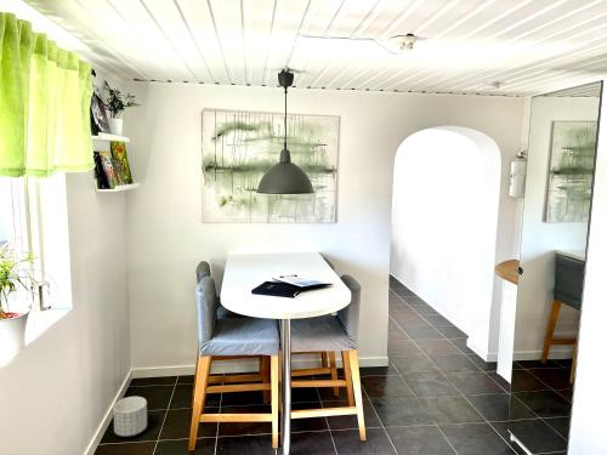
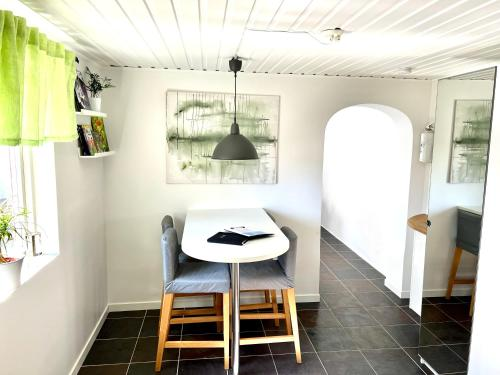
- planter (130, 417)
